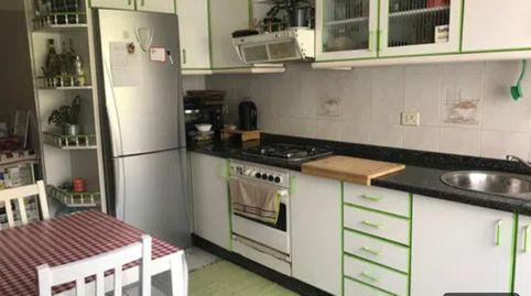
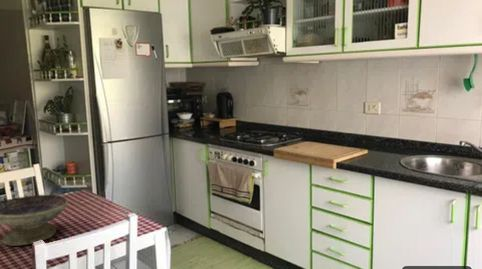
+ decorative bowl (30, 218)
